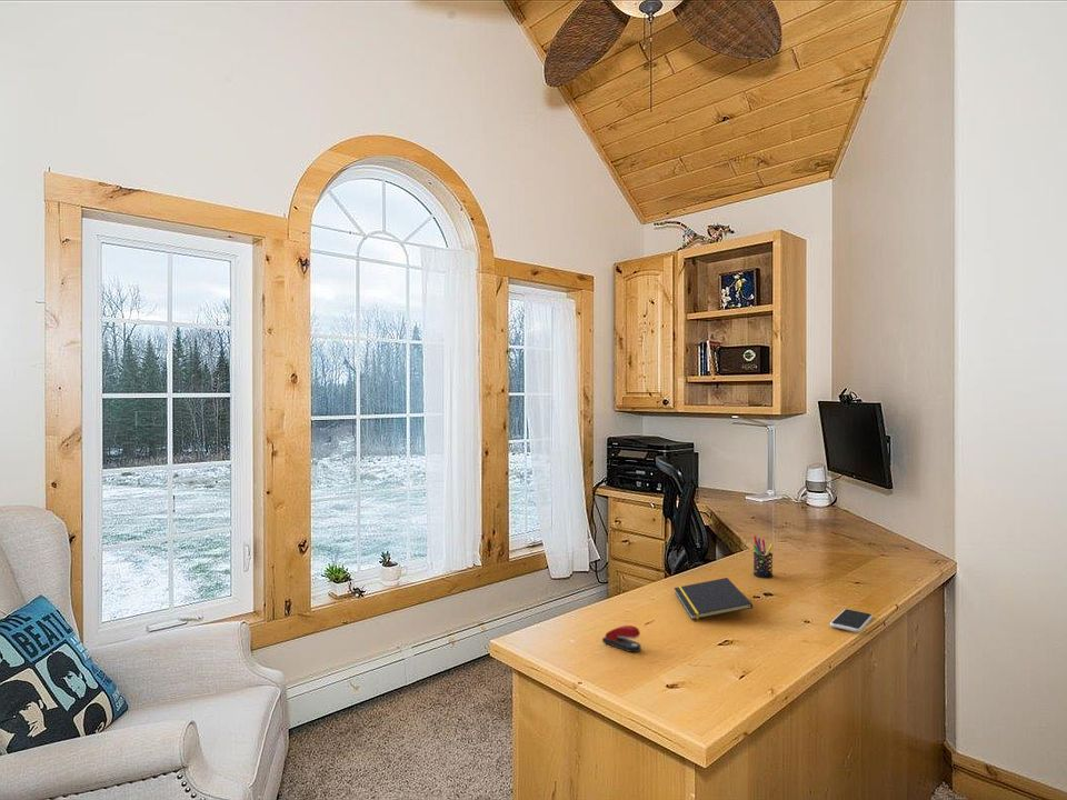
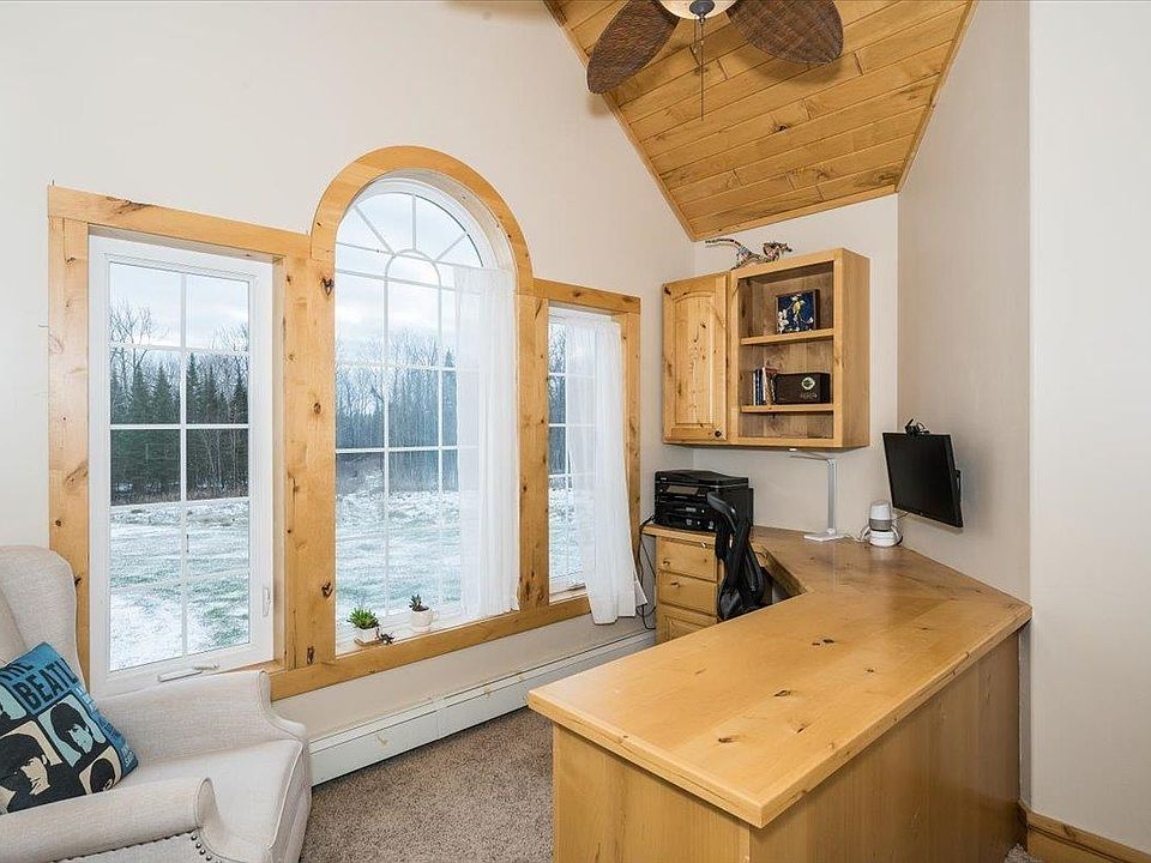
- notepad (710, 597)
- stapler (622, 634)
- pen holder (760, 556)
- smartphone (851, 620)
